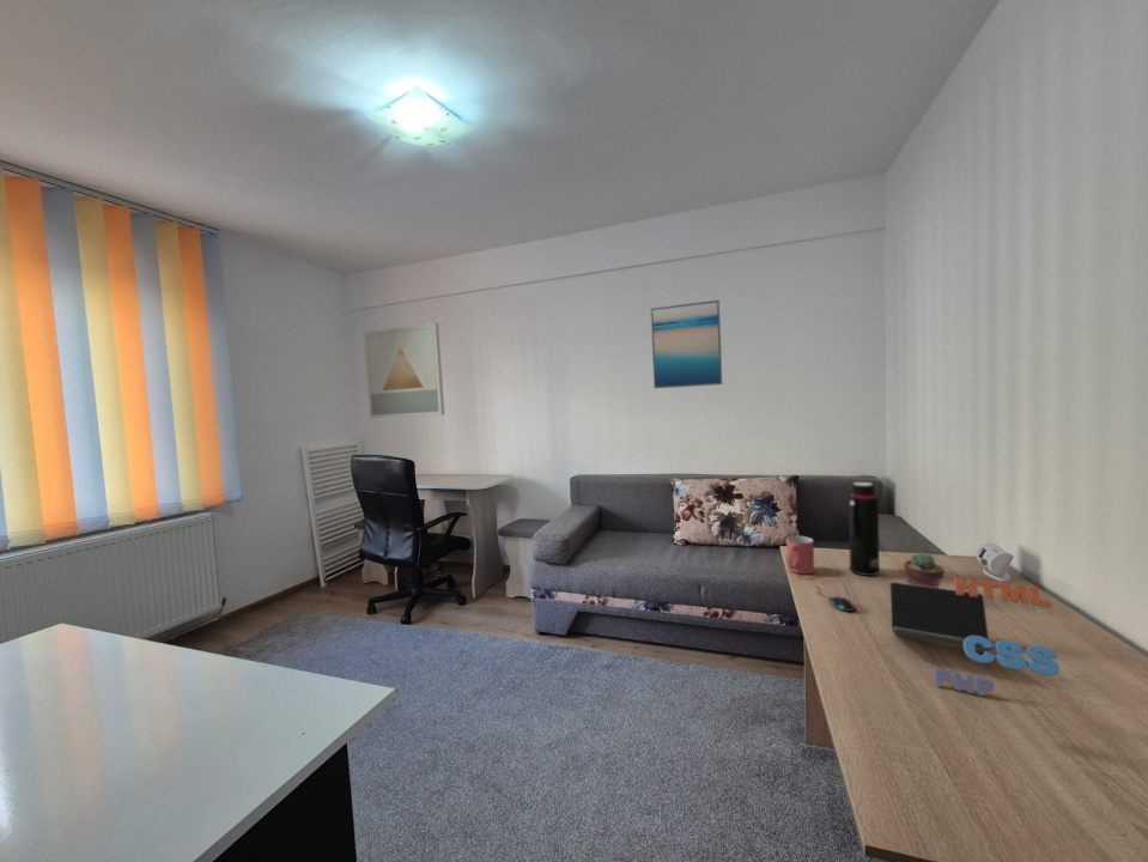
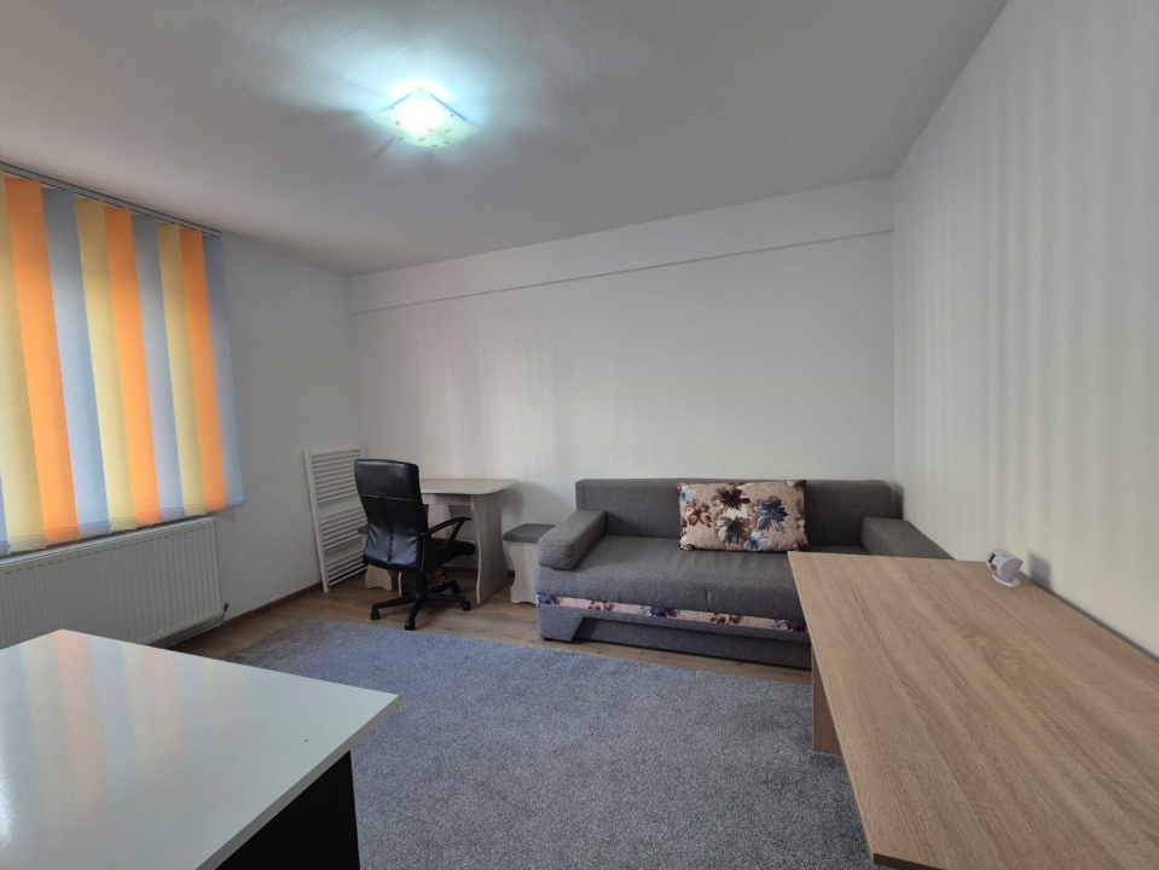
- mug (797, 556)
- wall art (686, 345)
- mouse (834, 596)
- laptop (966, 615)
- potted succulent (923, 573)
- wall art (402, 372)
- water bottle (861, 528)
